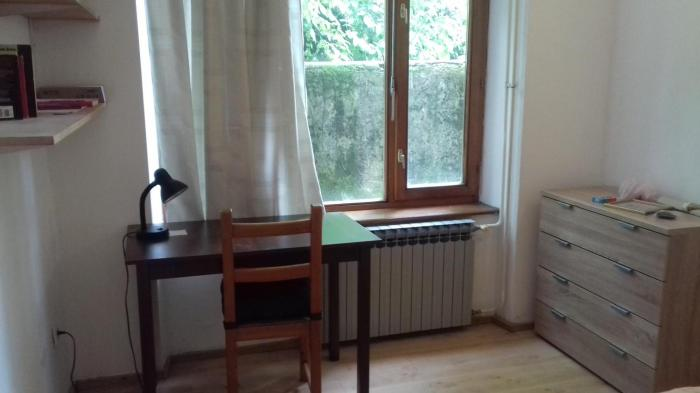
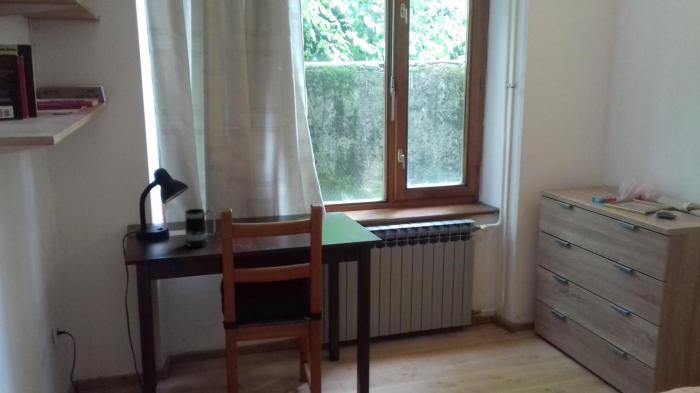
+ mug (200, 227)
